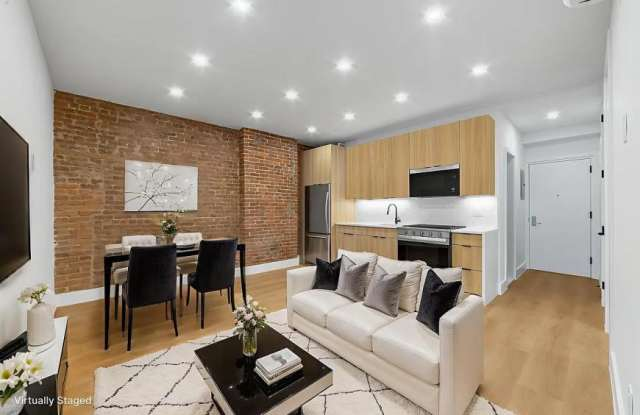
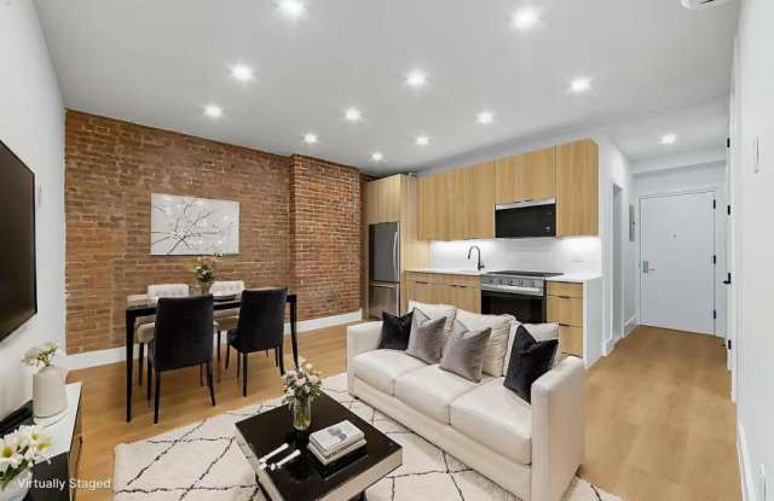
+ candle (273, 454)
